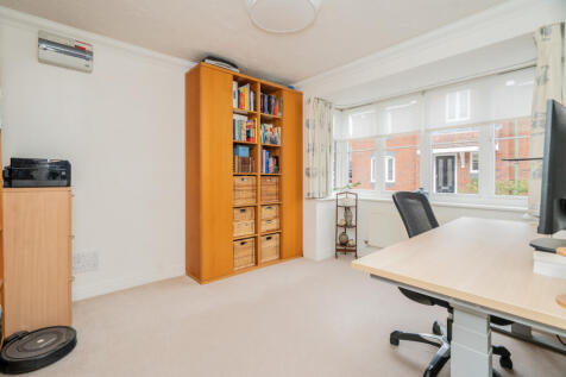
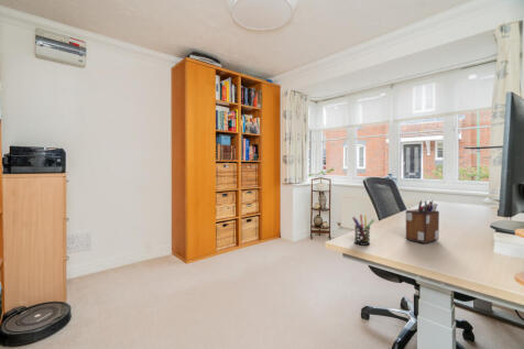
+ pen holder (363, 228)
+ desk organizer (422, 219)
